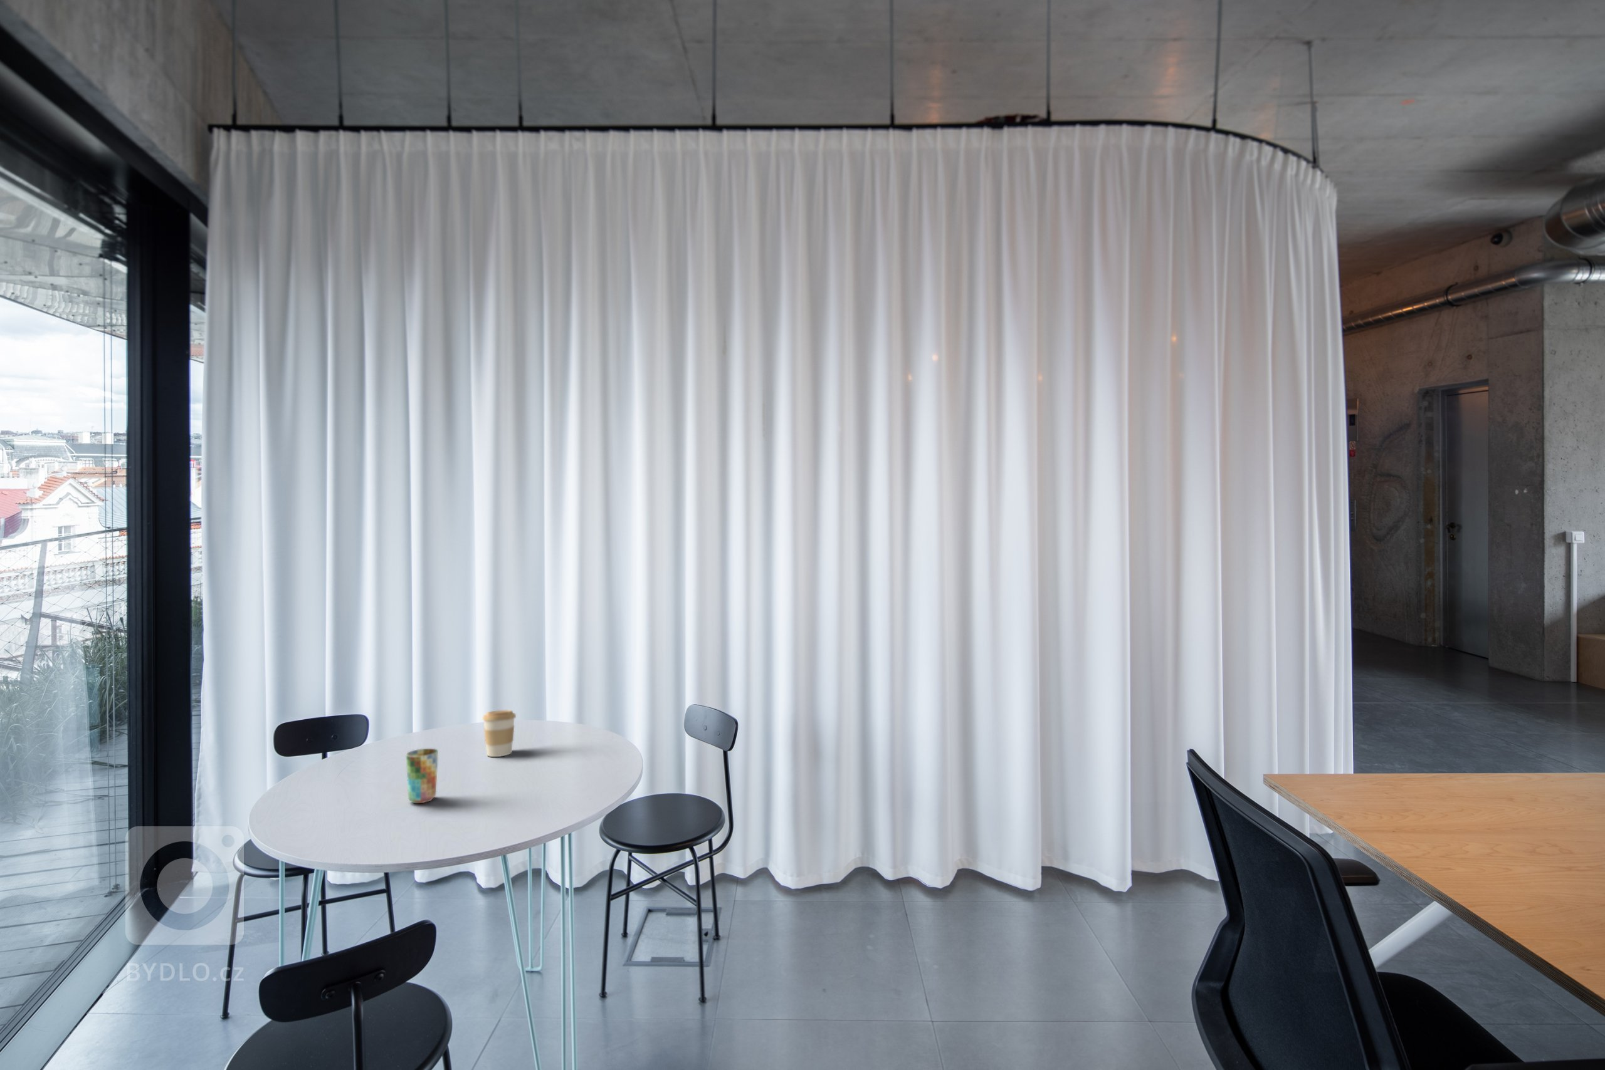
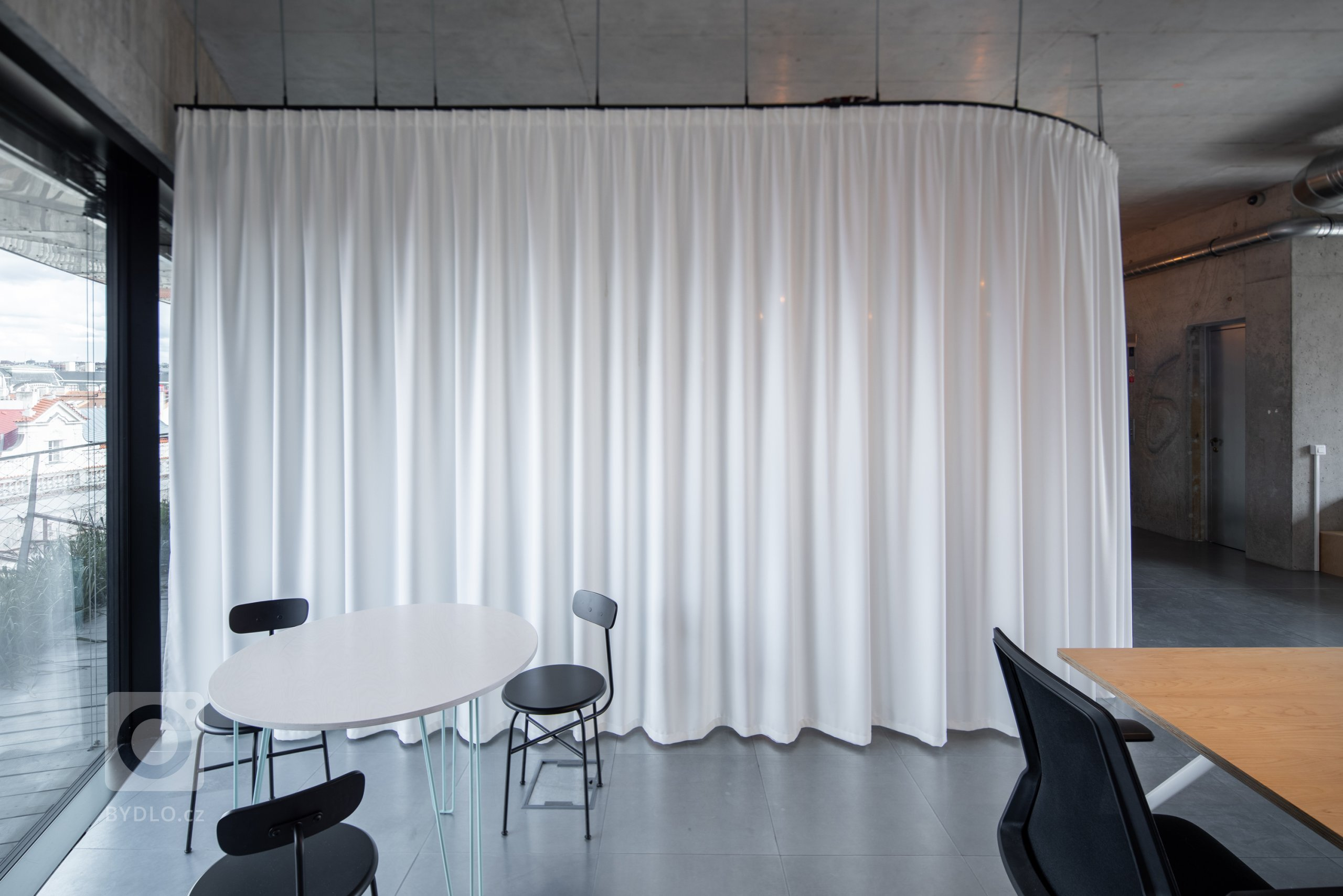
- cup (422, 775)
- coffee cup (500, 732)
